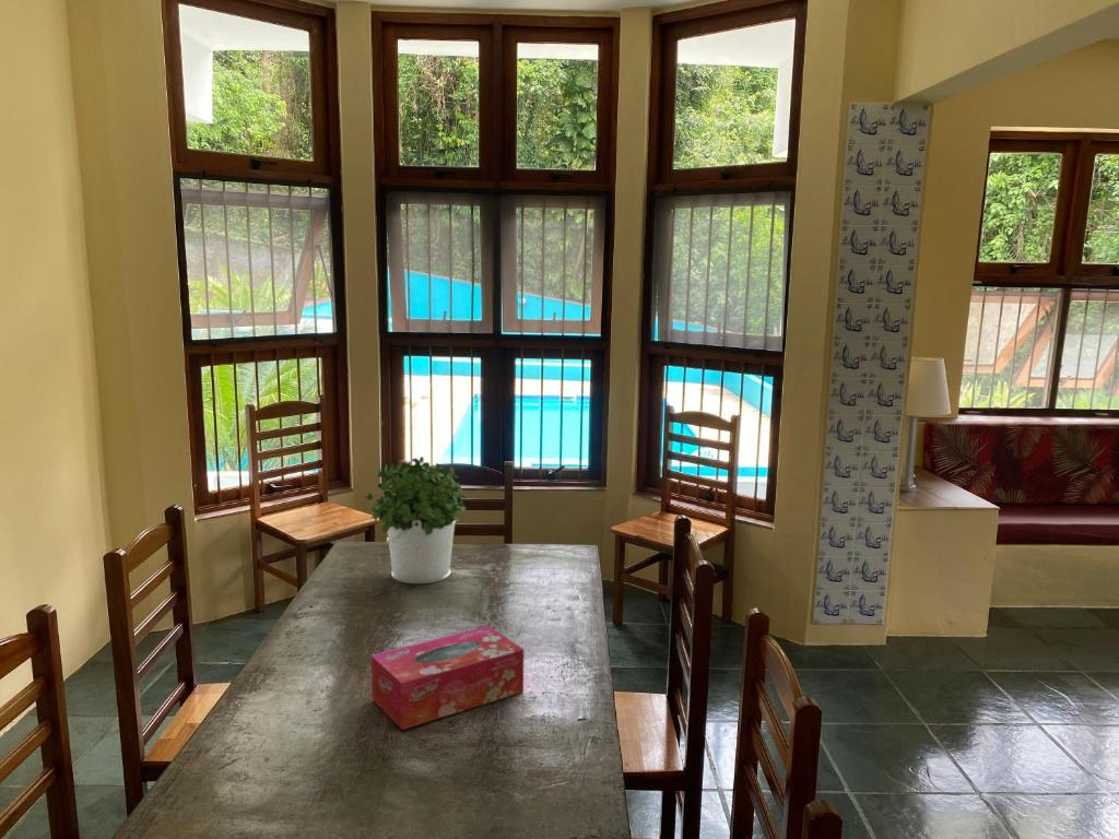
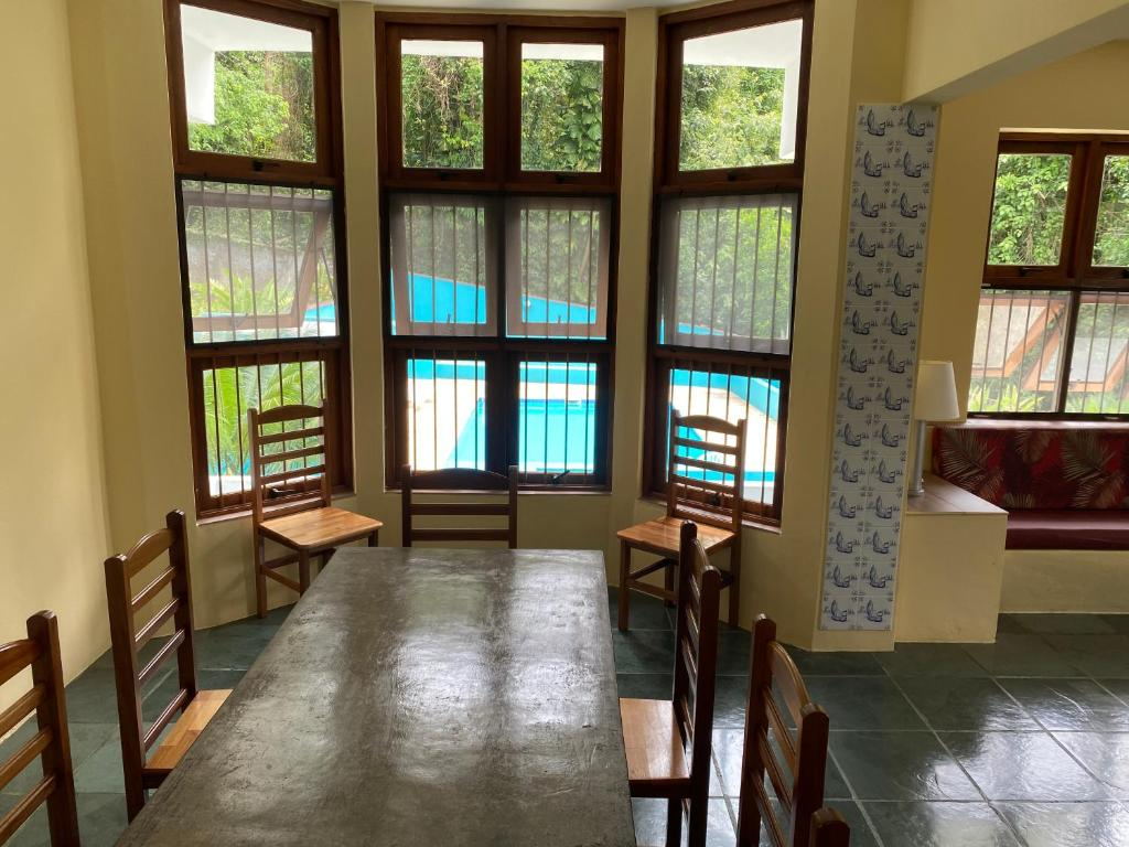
- potted plant (414, 518)
- tissue box (448, 673)
